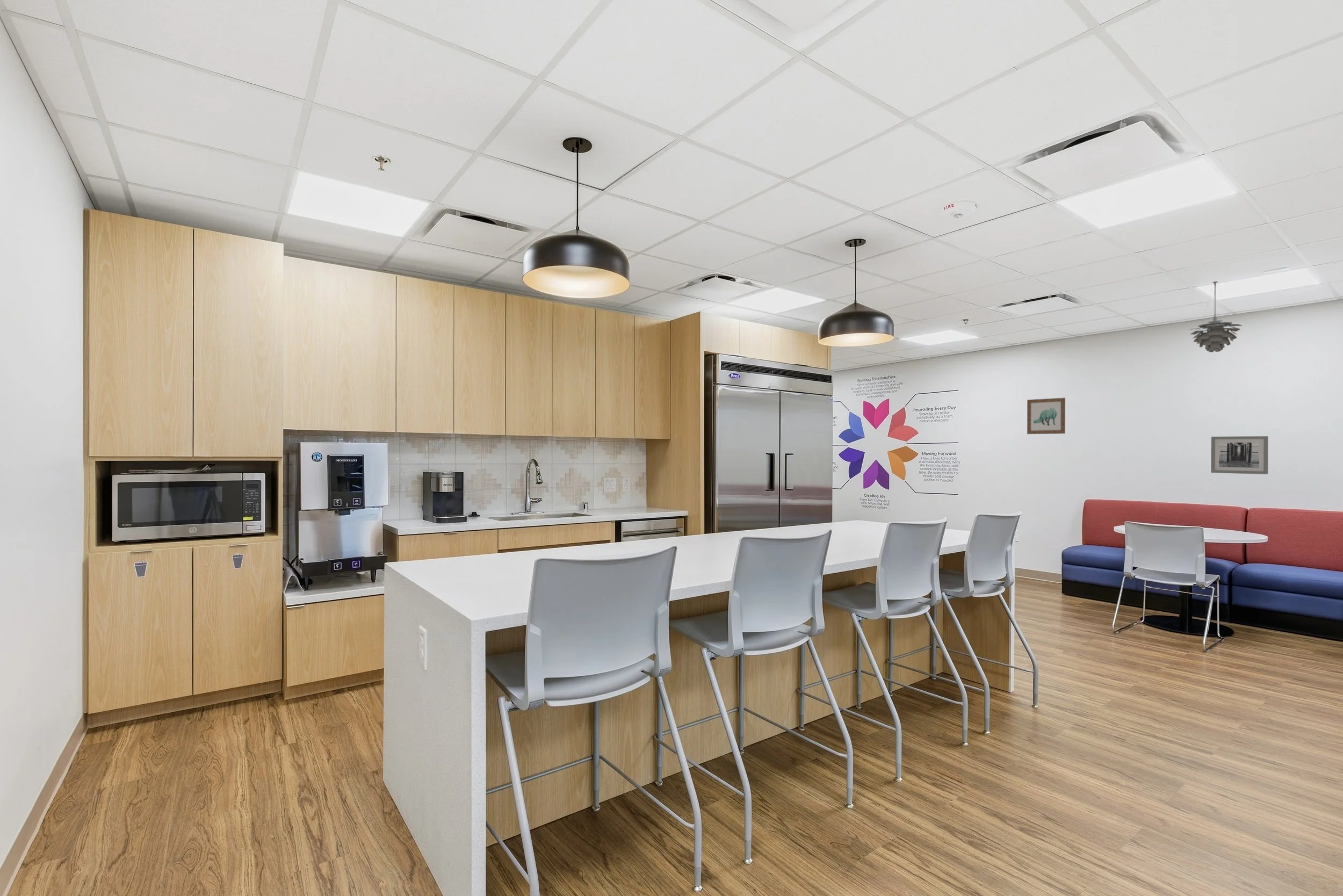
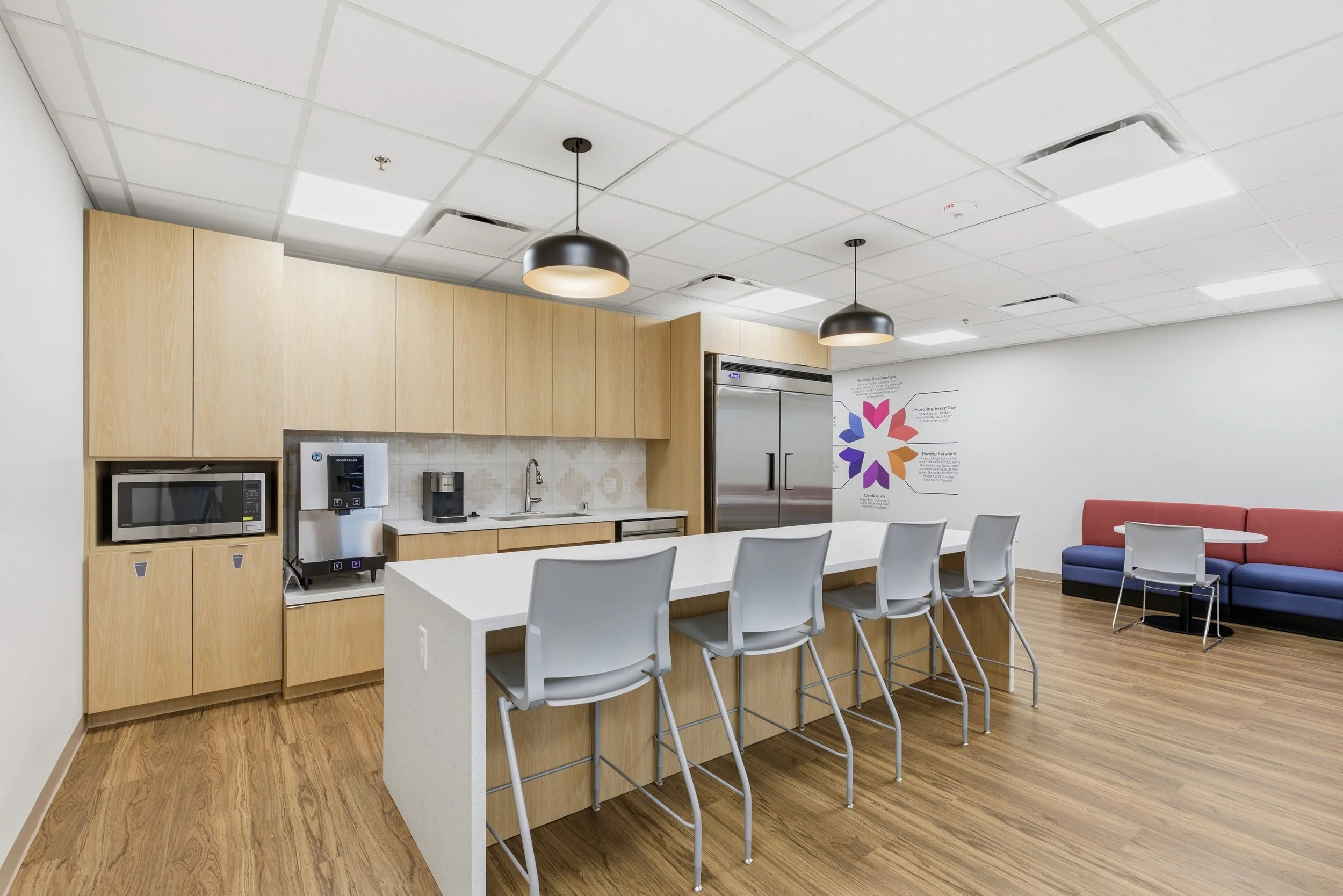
- wall art (1239, 454)
- pendant light (1215, 316)
- wall art (1045, 416)
